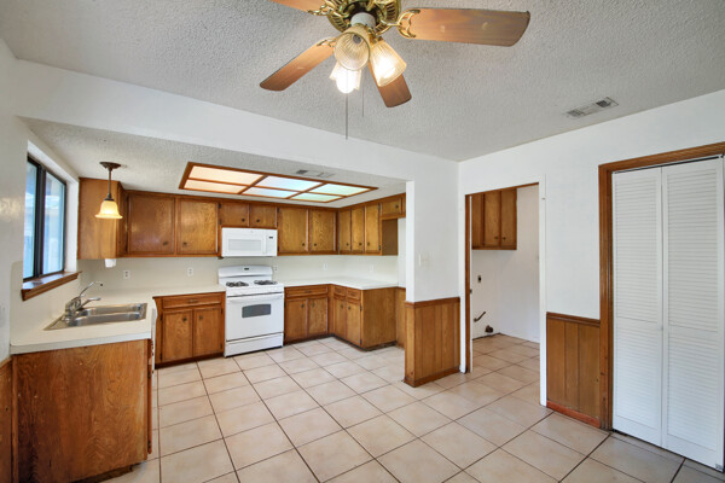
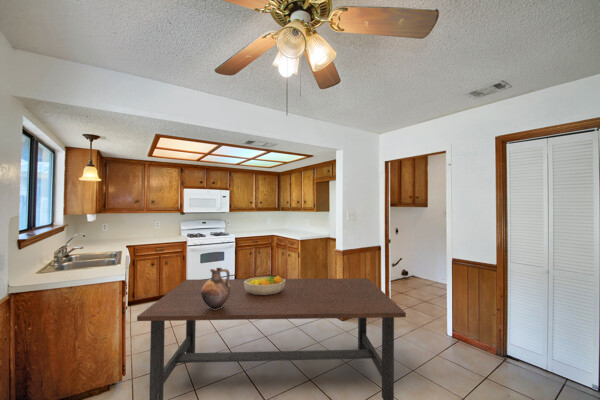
+ ceramic pitcher (216, 287)
+ fruit bowl (265, 283)
+ dining table (276, 318)
